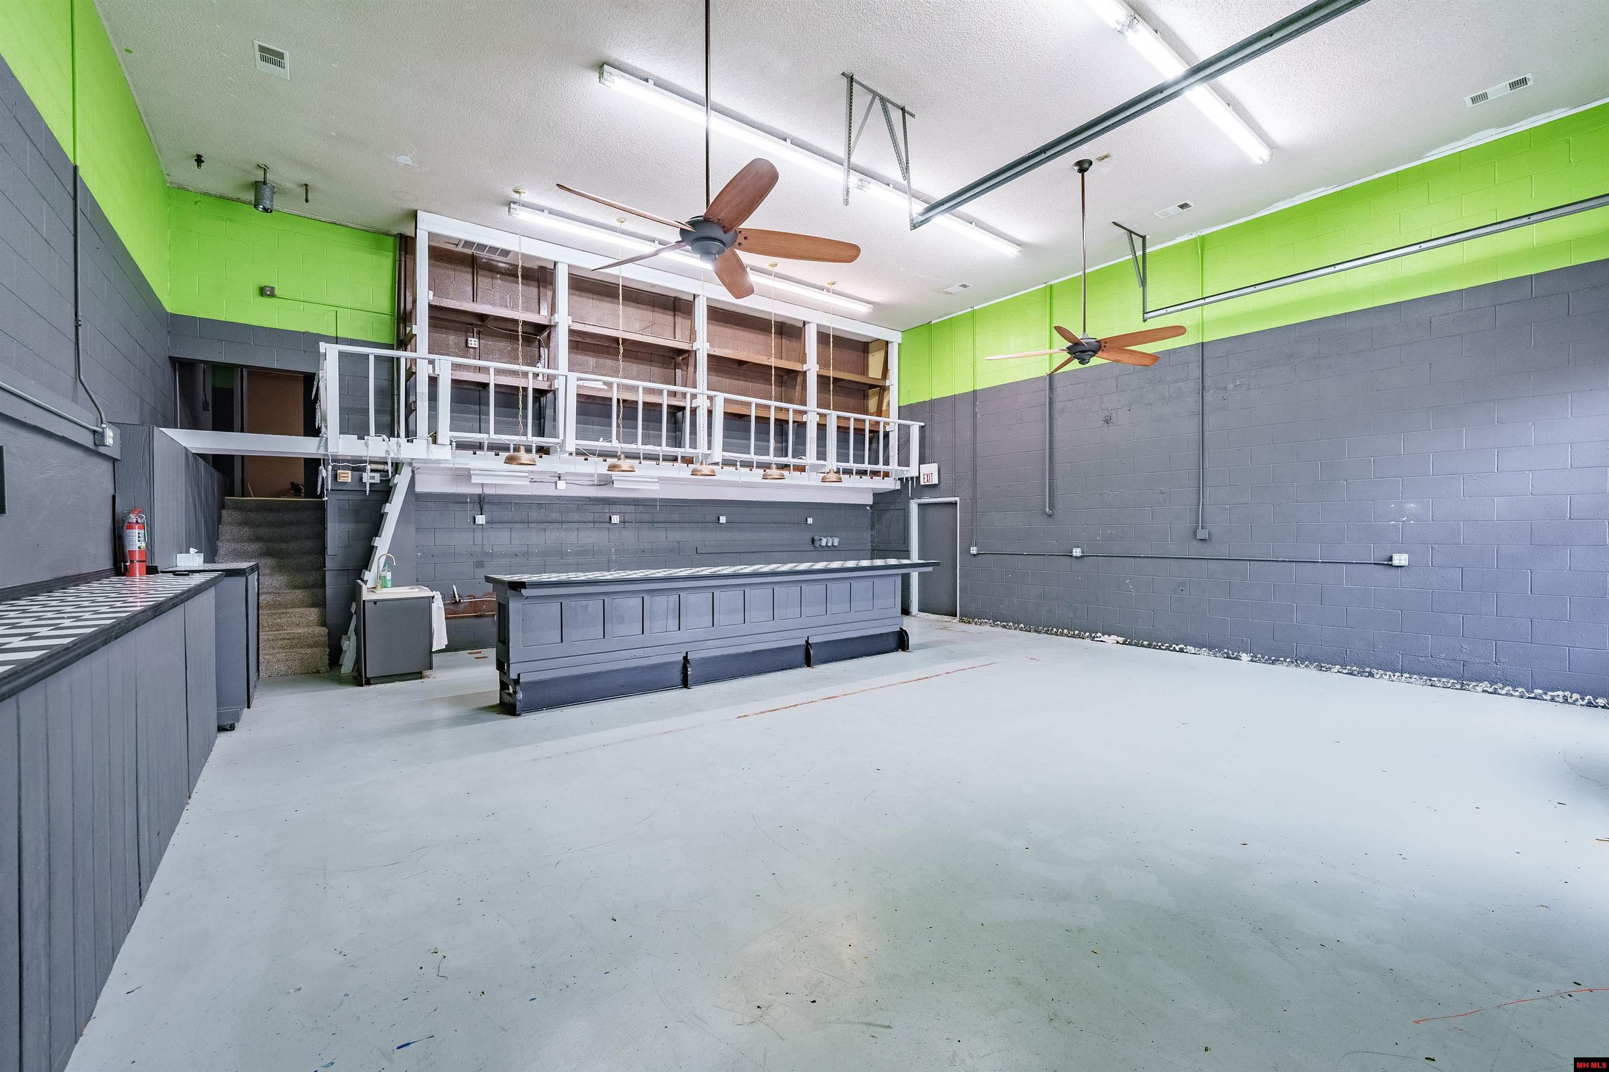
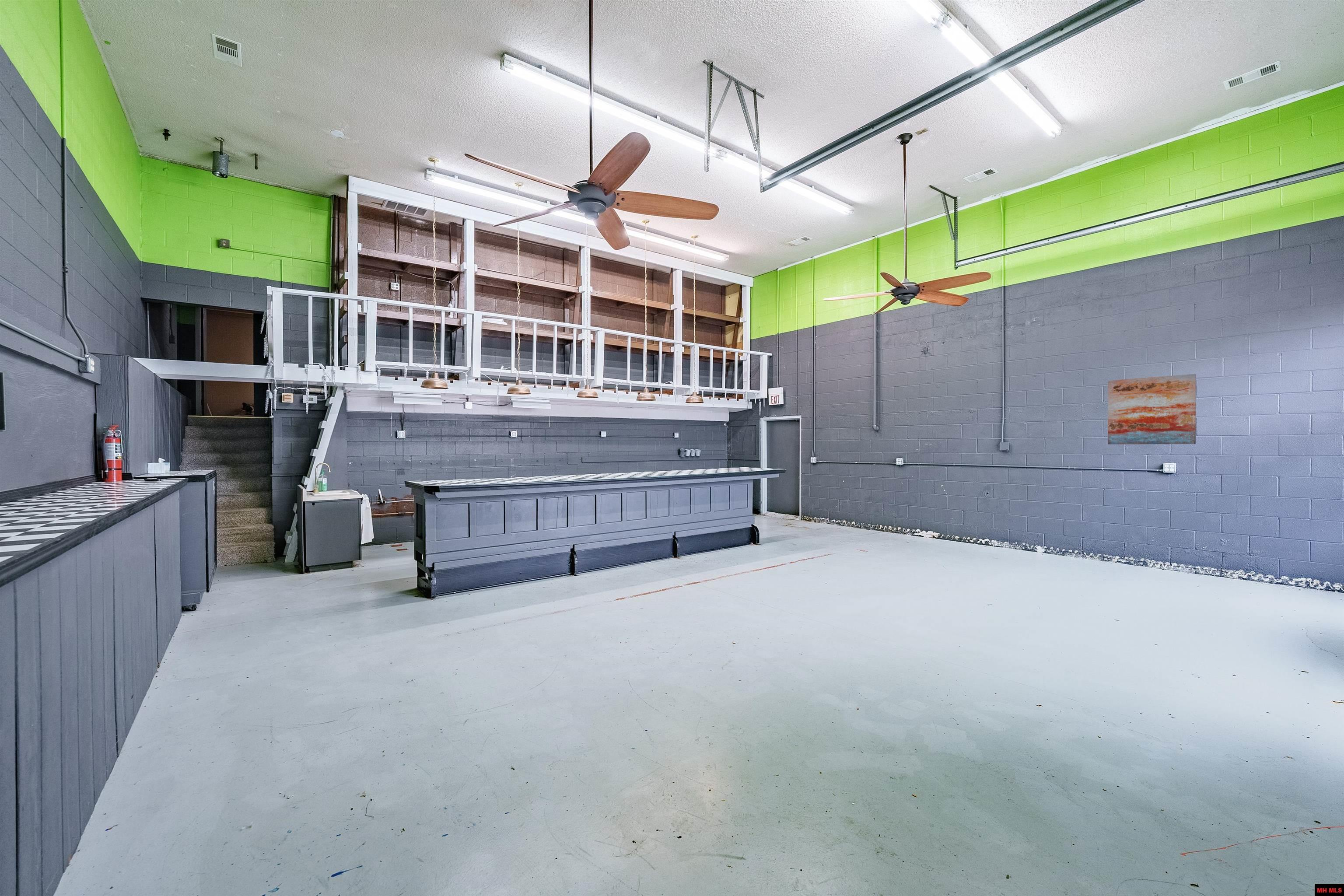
+ wall art (1150, 411)
